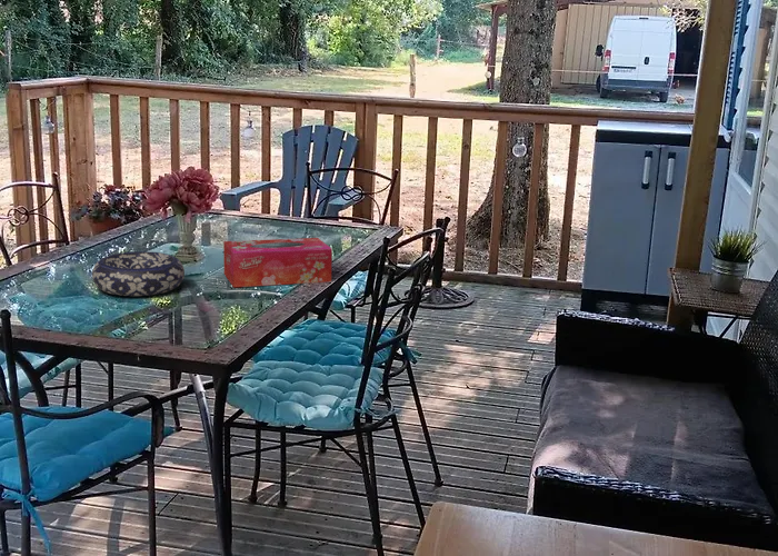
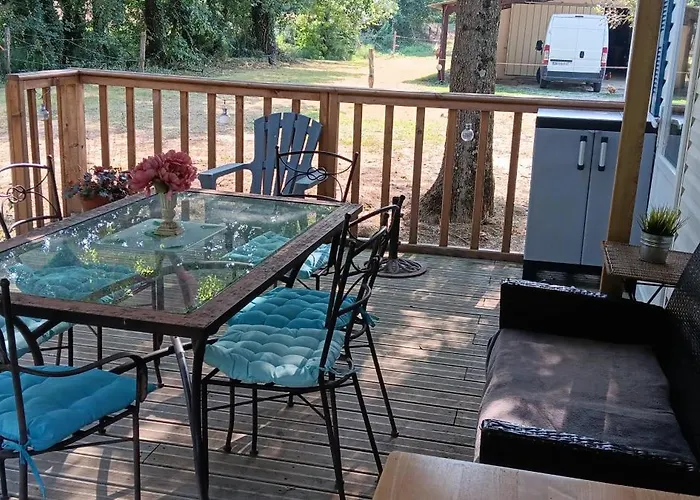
- tissue box (277, 261)
- decorative bowl (139, 274)
